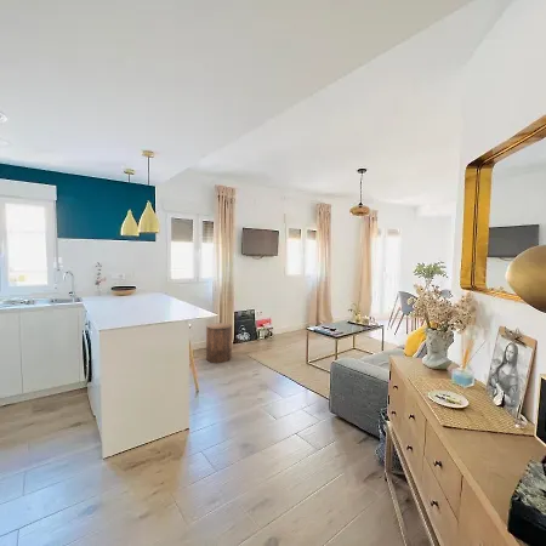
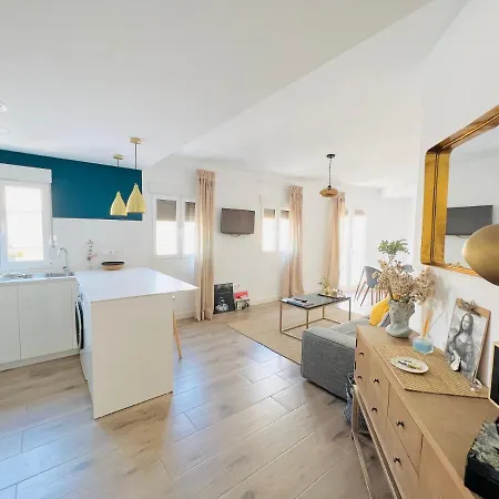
- stool (218, 342)
